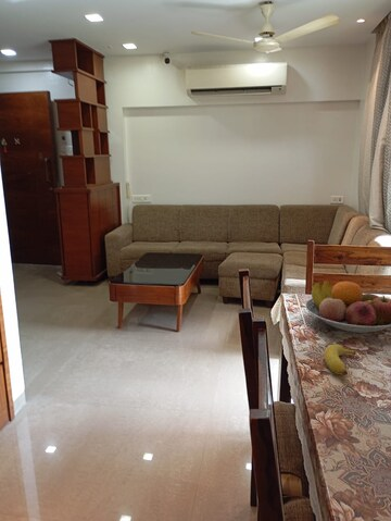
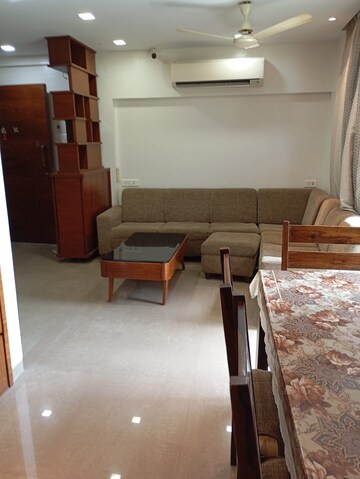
- banana (340, 360)
- fruit bowl (354, 305)
